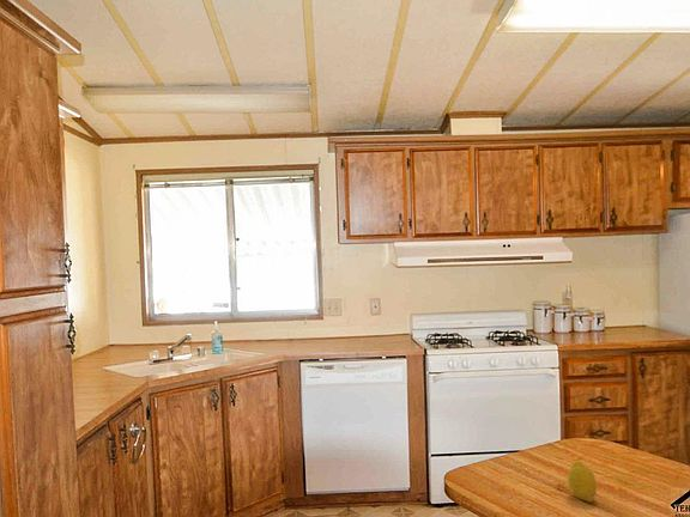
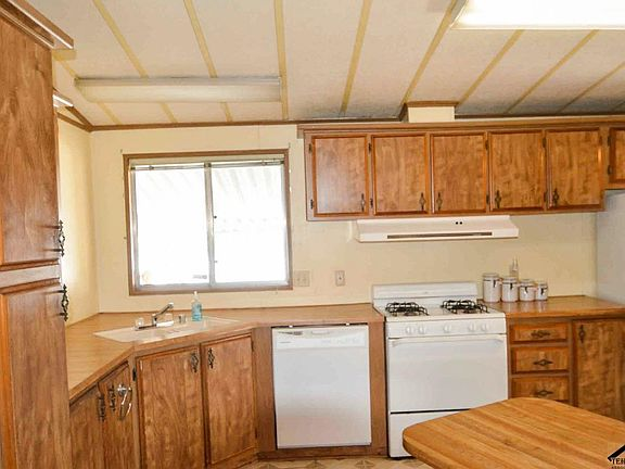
- fruit (582, 480)
